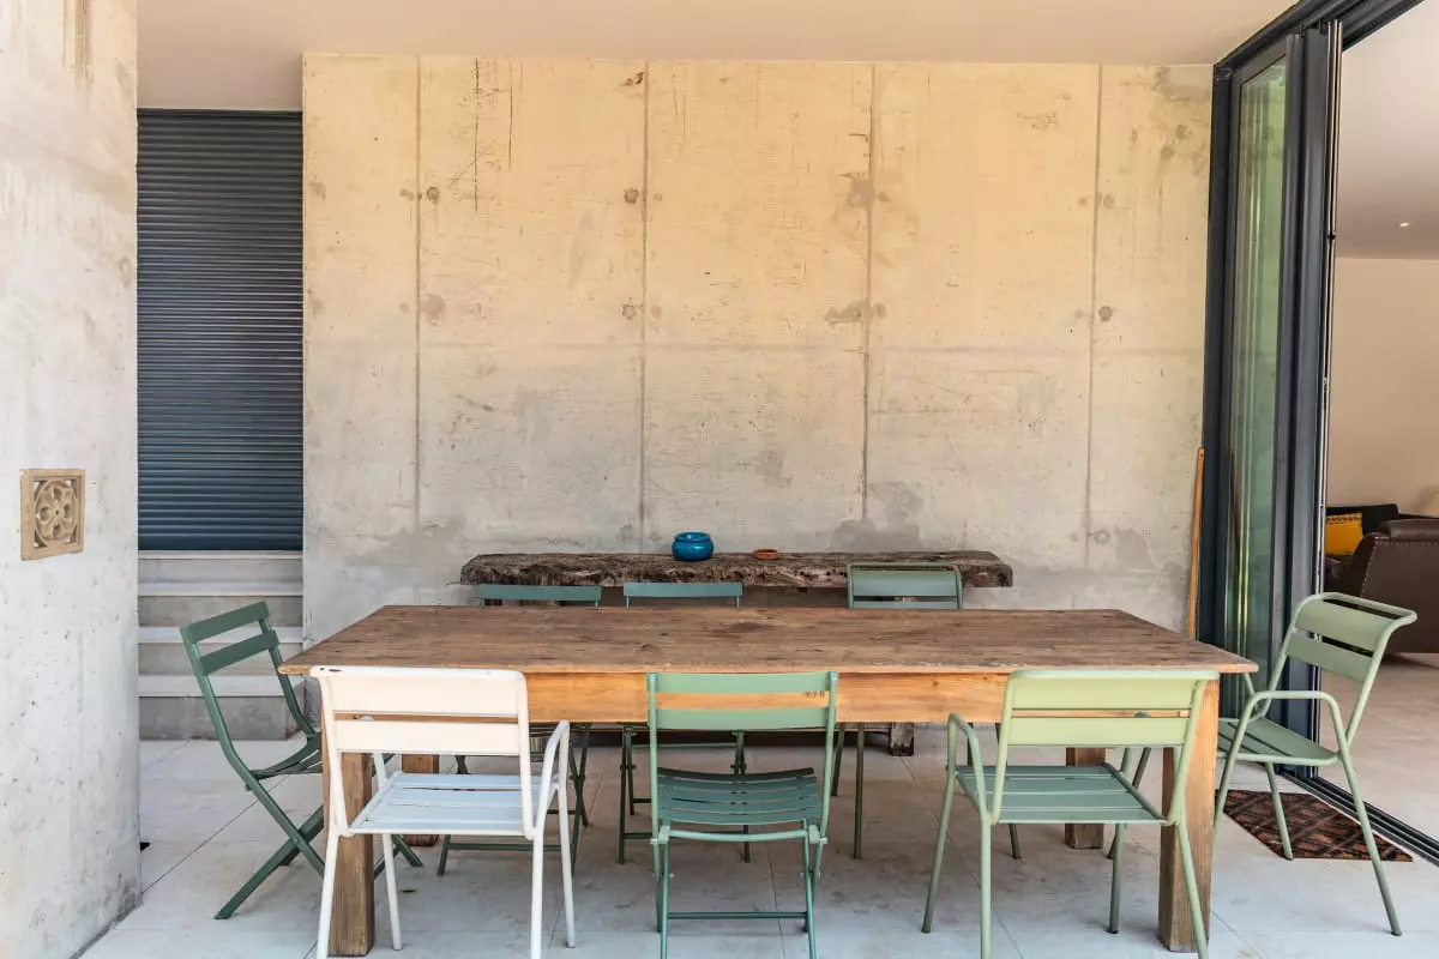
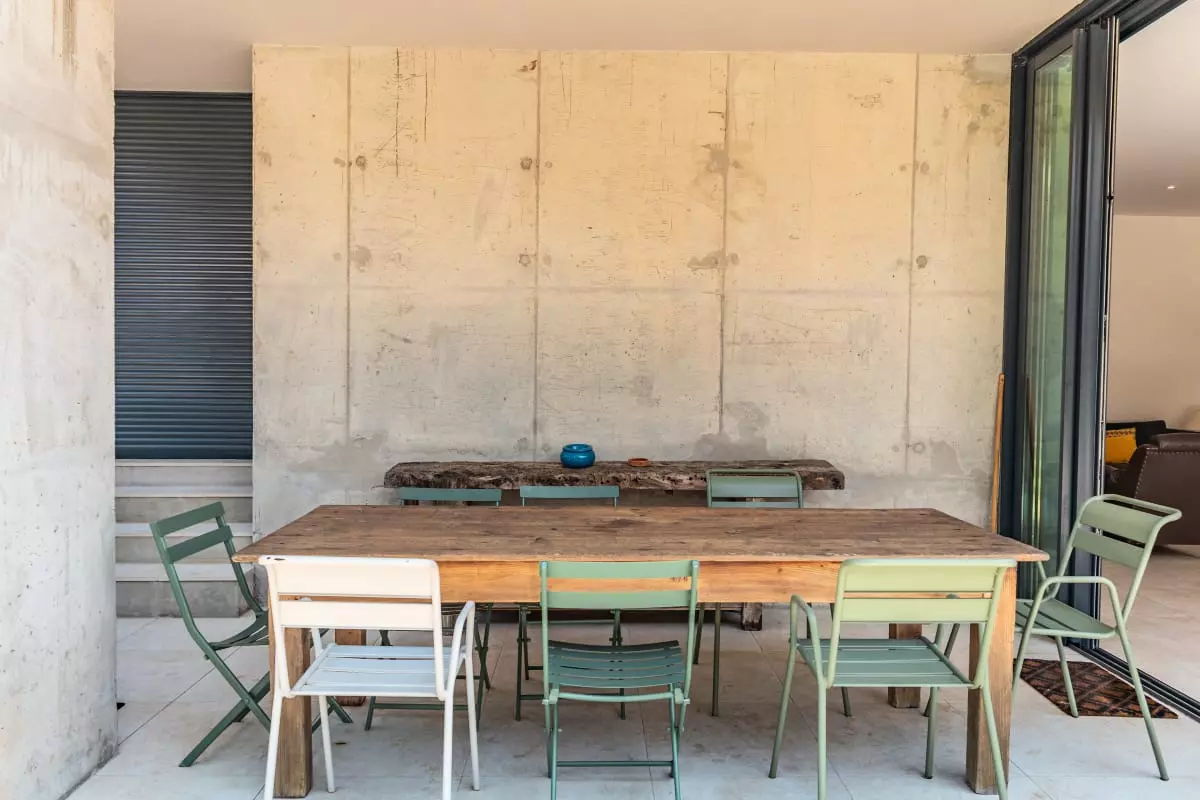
- wall ornament (53, 512)
